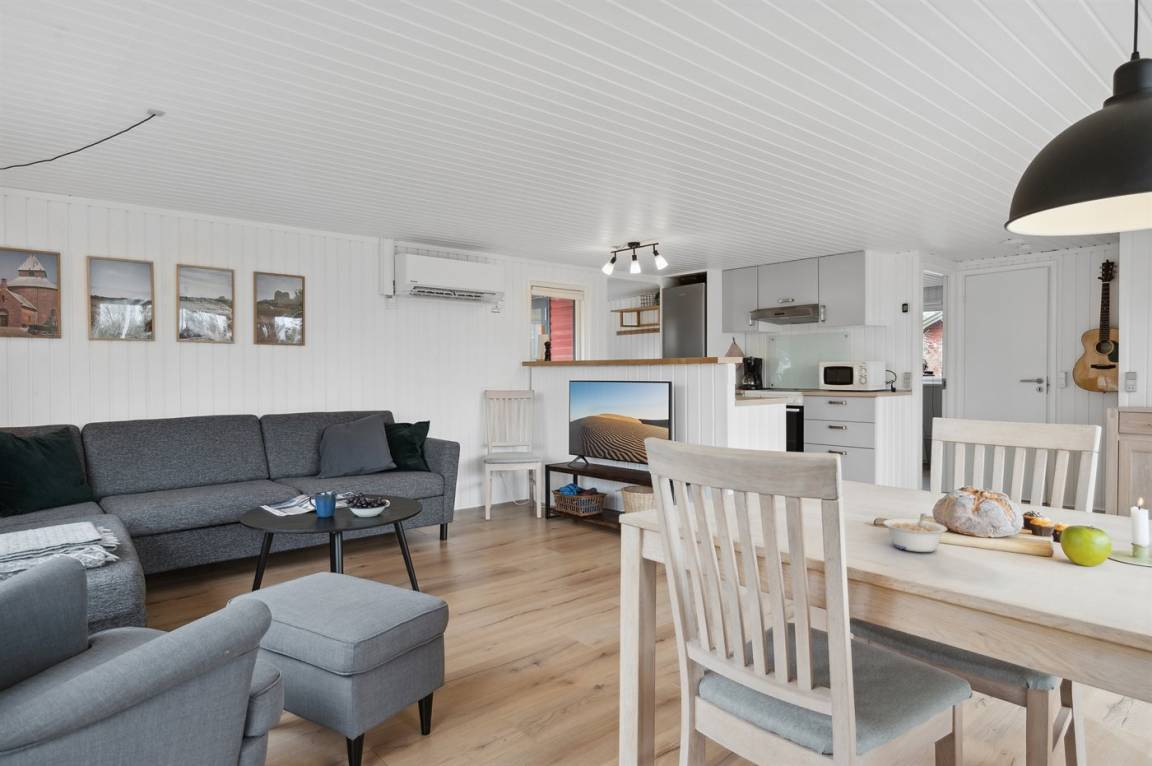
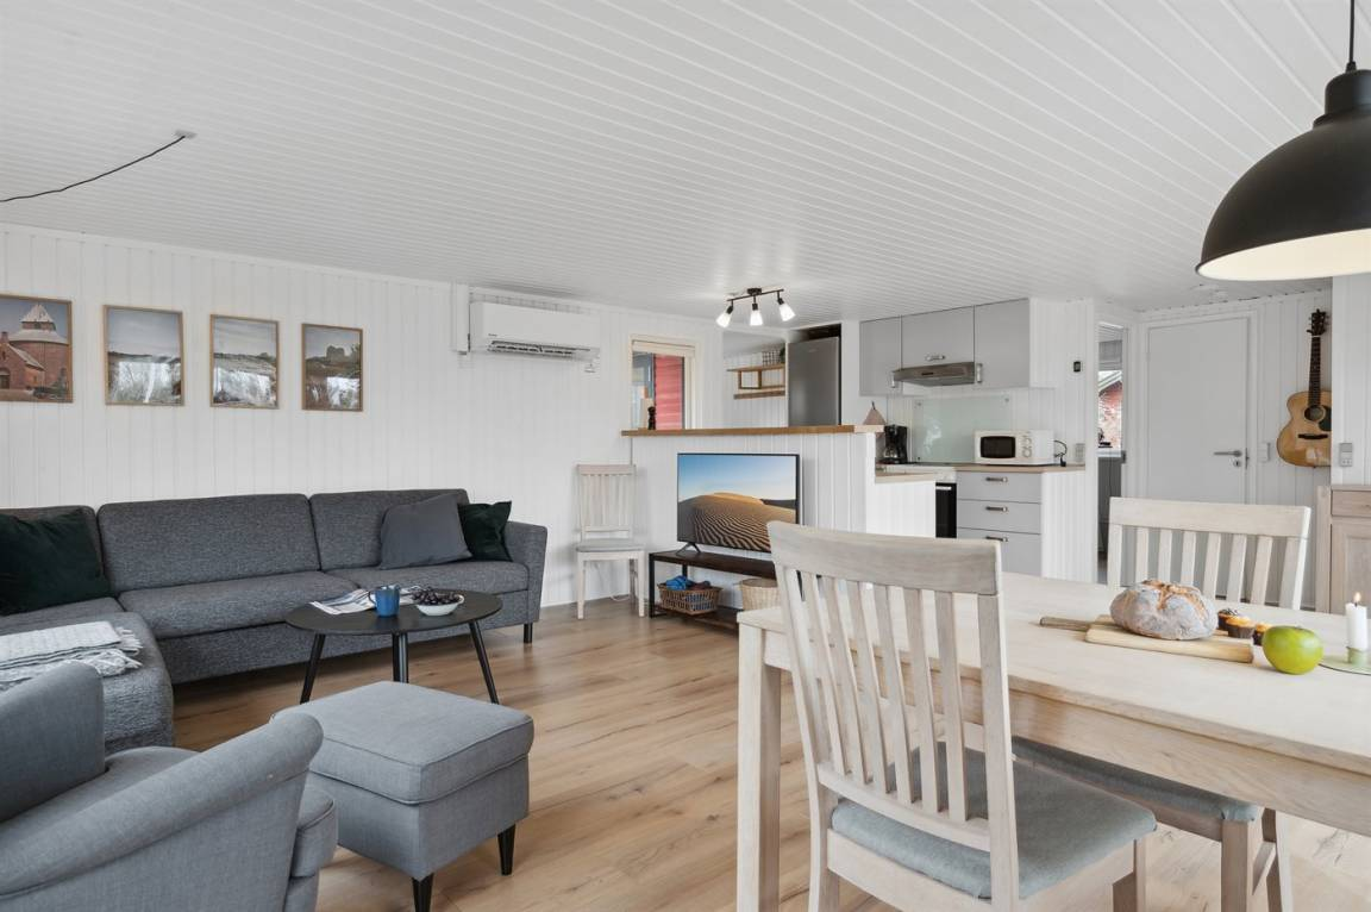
- legume (913, 533)
